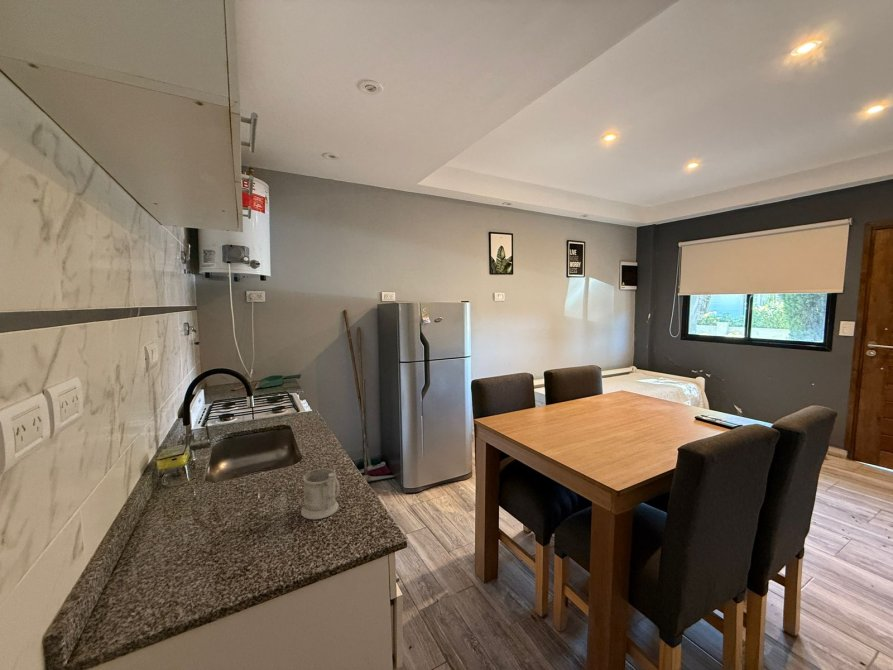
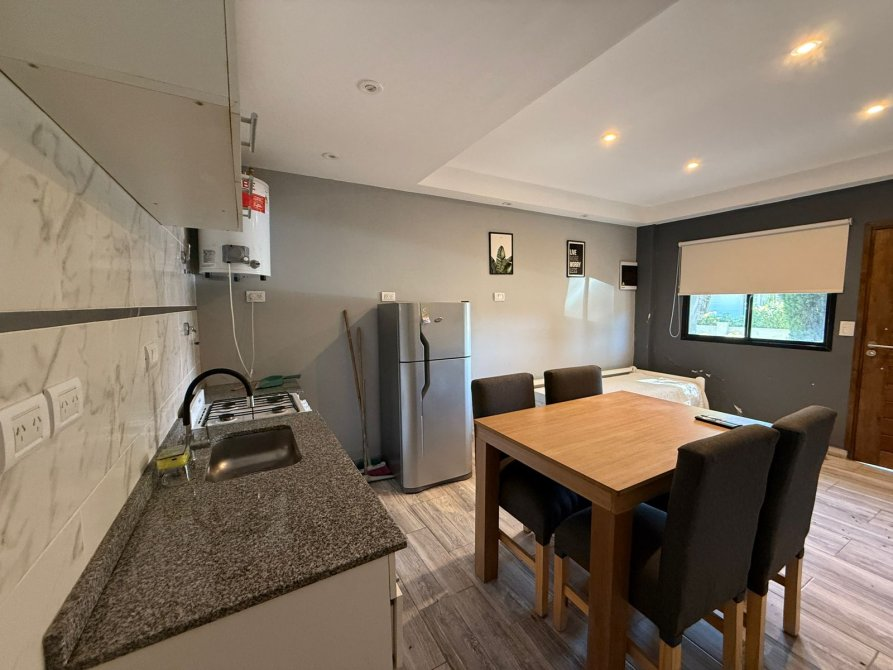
- mug (324, 490)
